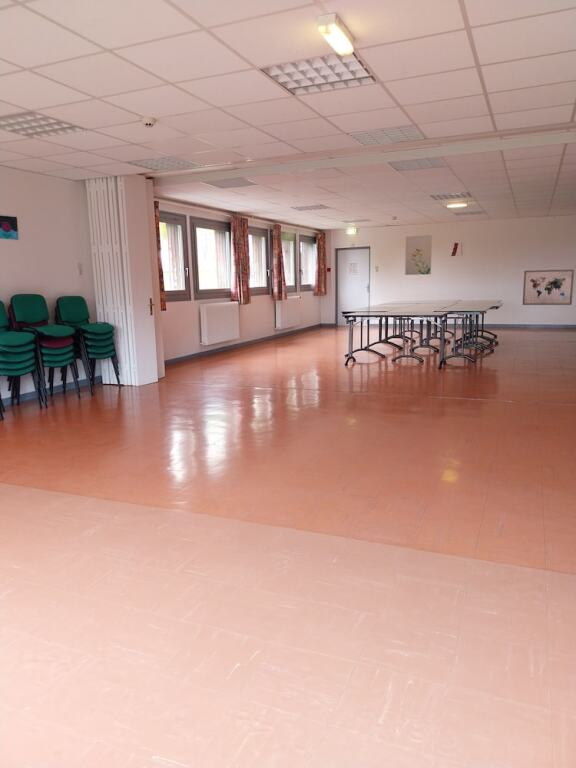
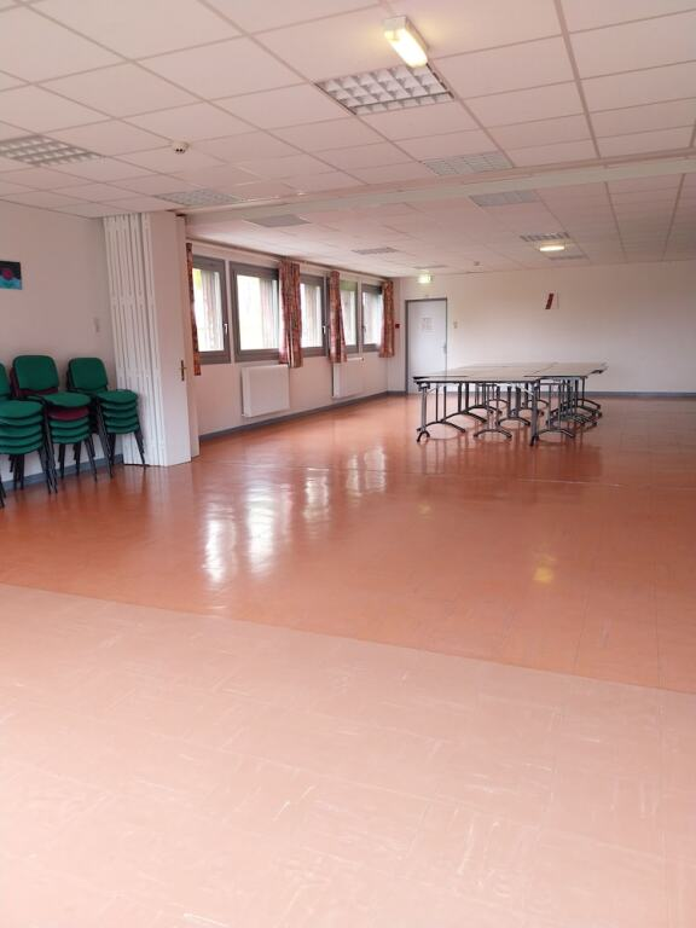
- wall art (547, 287)
- wall art (418, 255)
